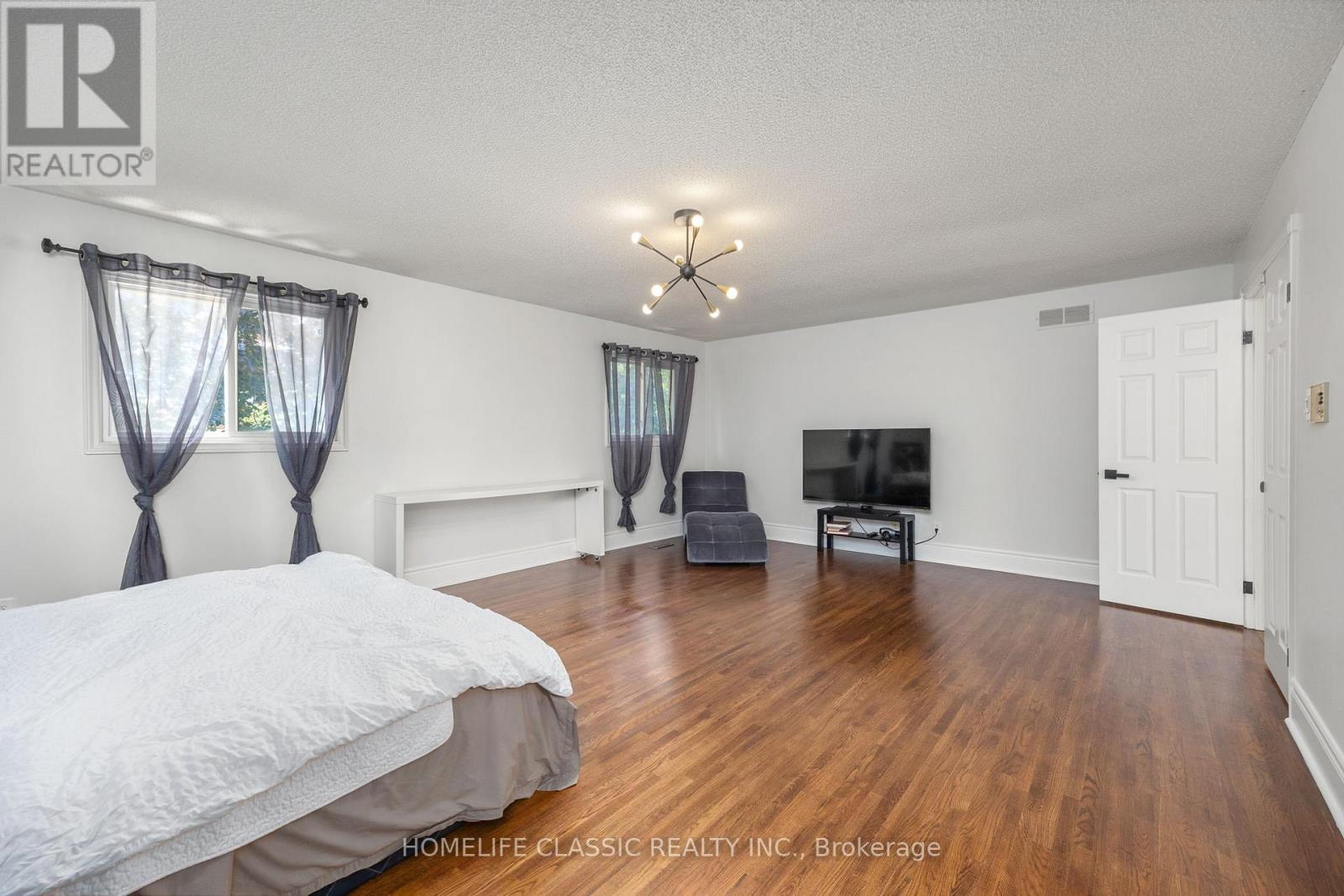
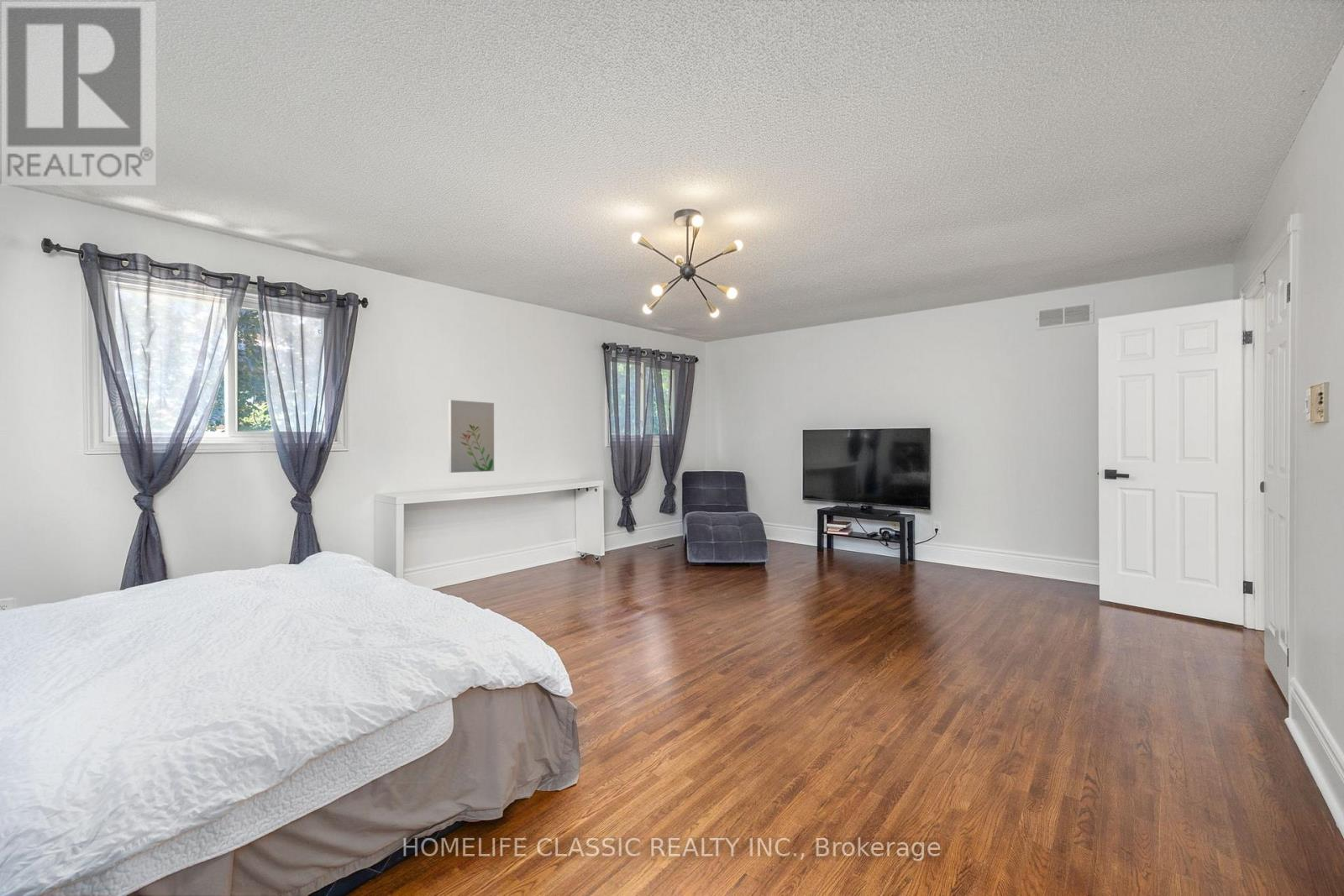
+ wall art (471, 437)
